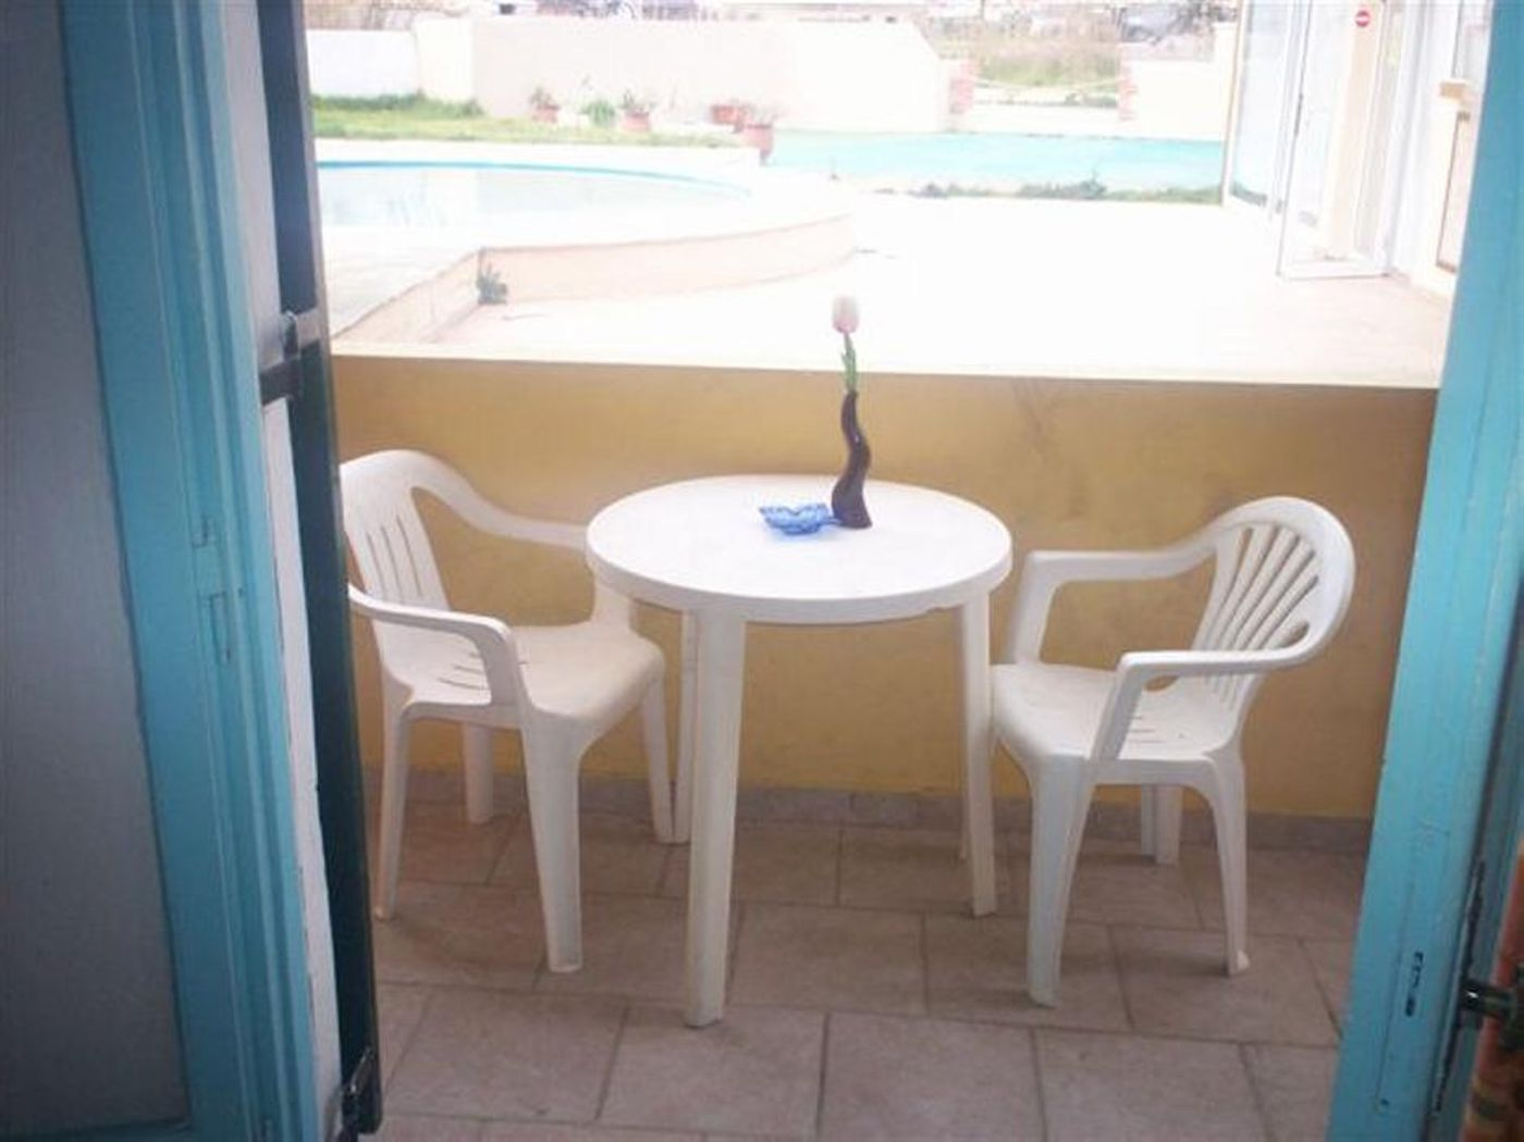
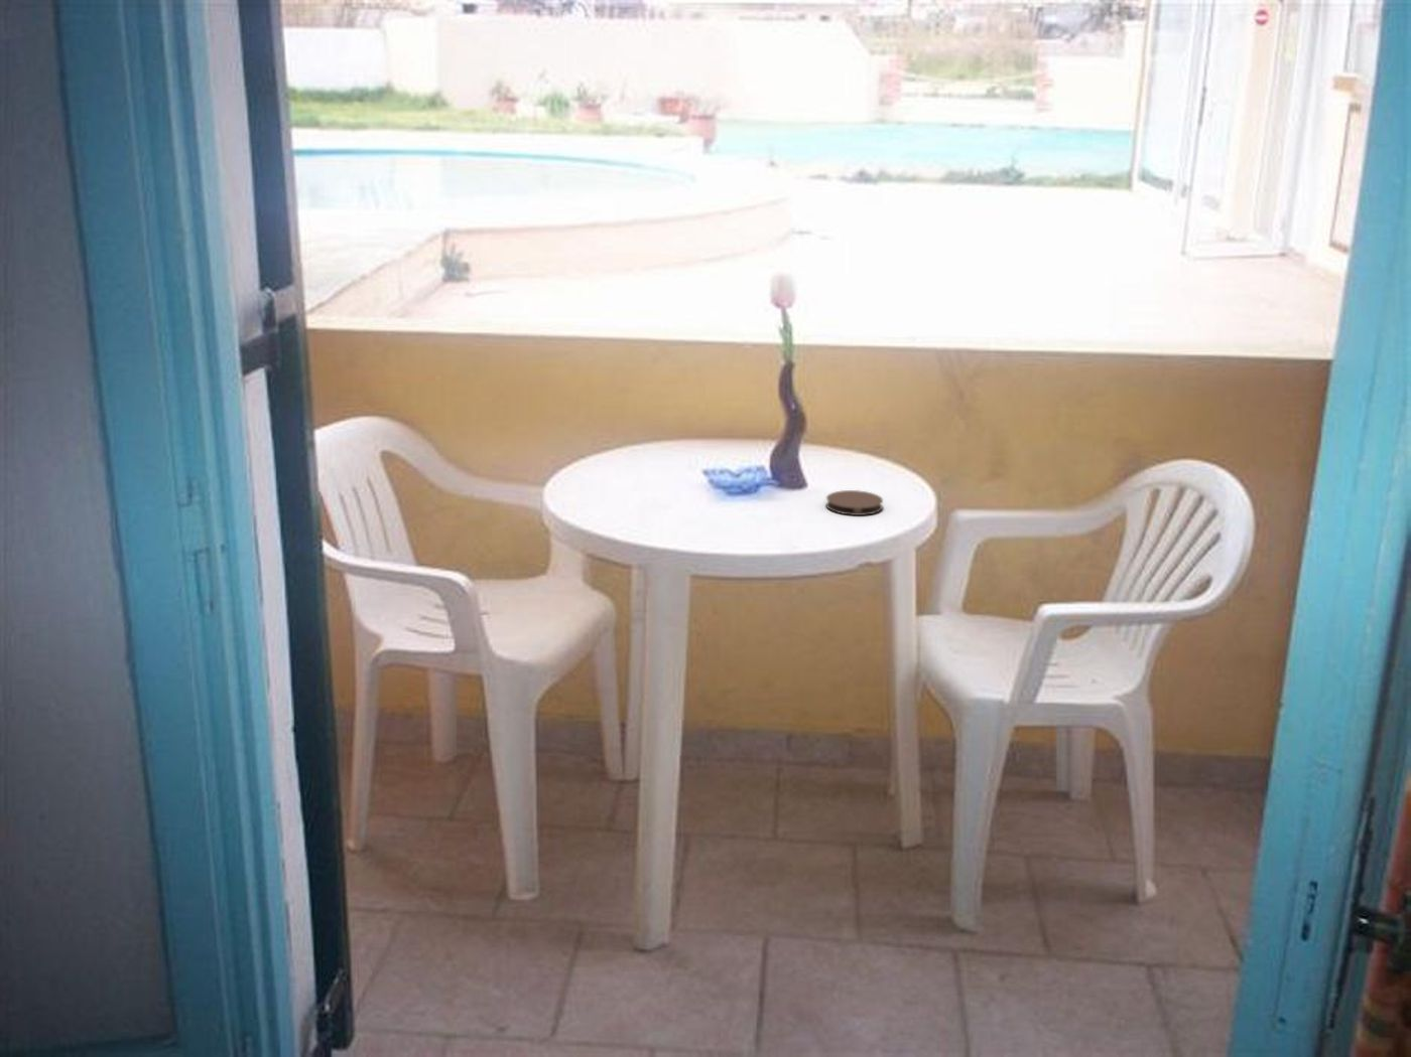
+ coaster (853, 502)
